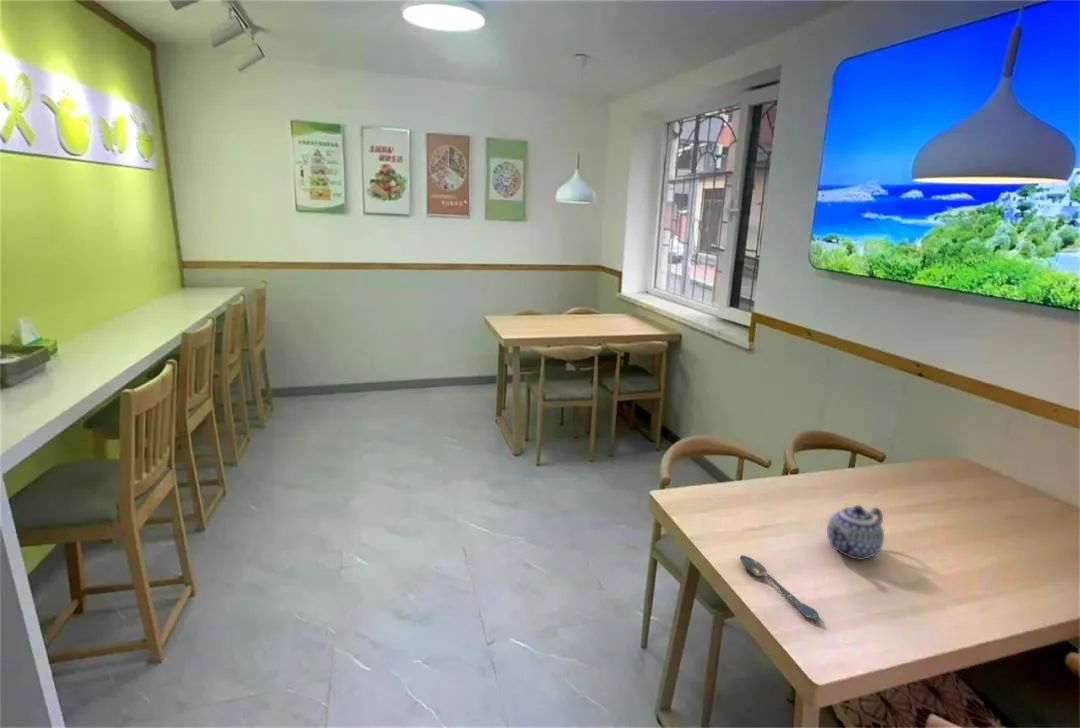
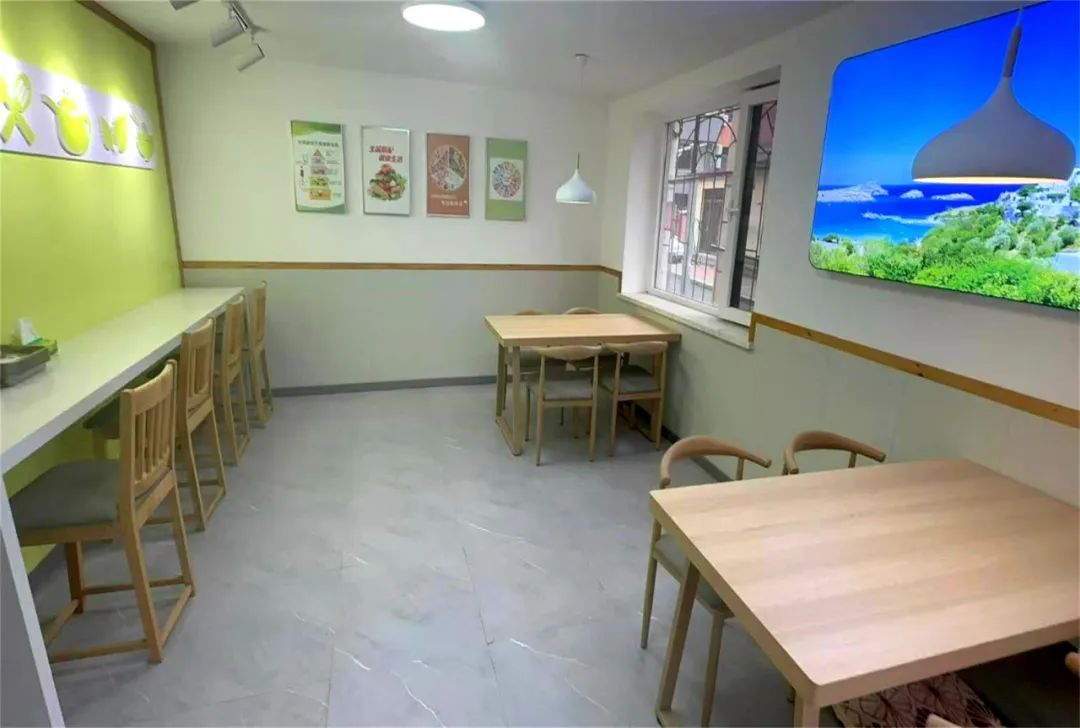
- spoon (778, 586)
- teapot (855, 528)
